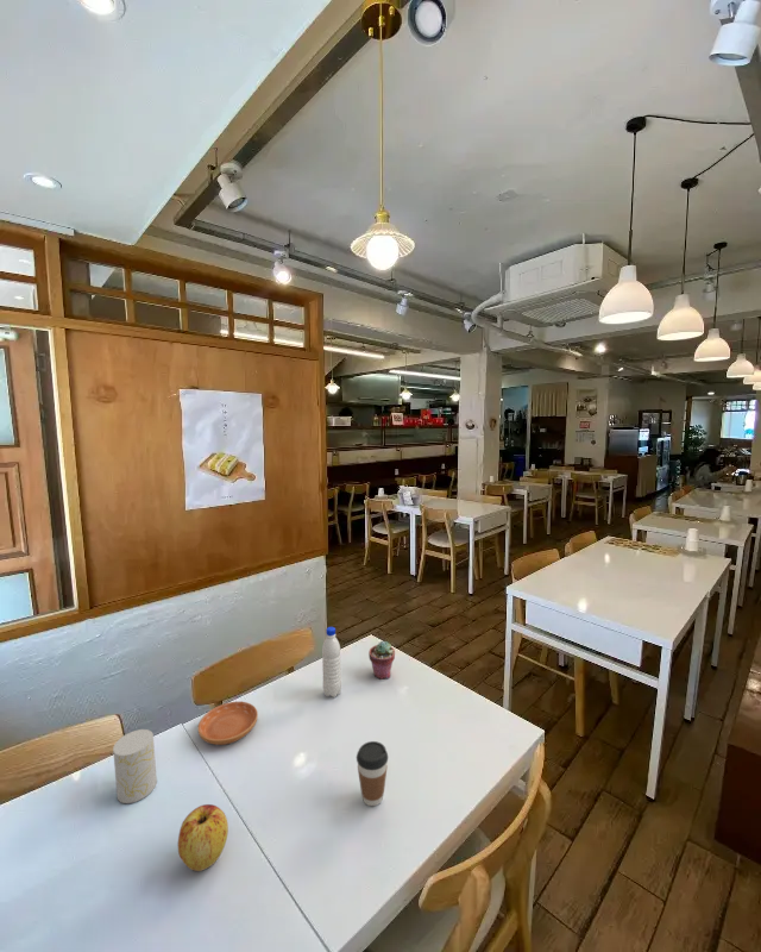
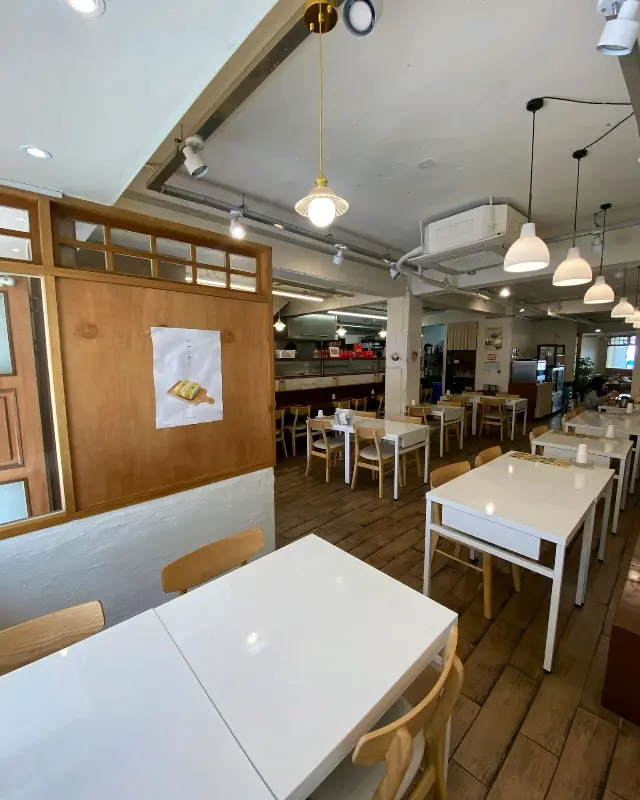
- apple (203, 837)
- cup (136, 764)
- potted succulent (382, 657)
- water bottle (331, 660)
- coffee cup (372, 774)
- saucer (228, 724)
